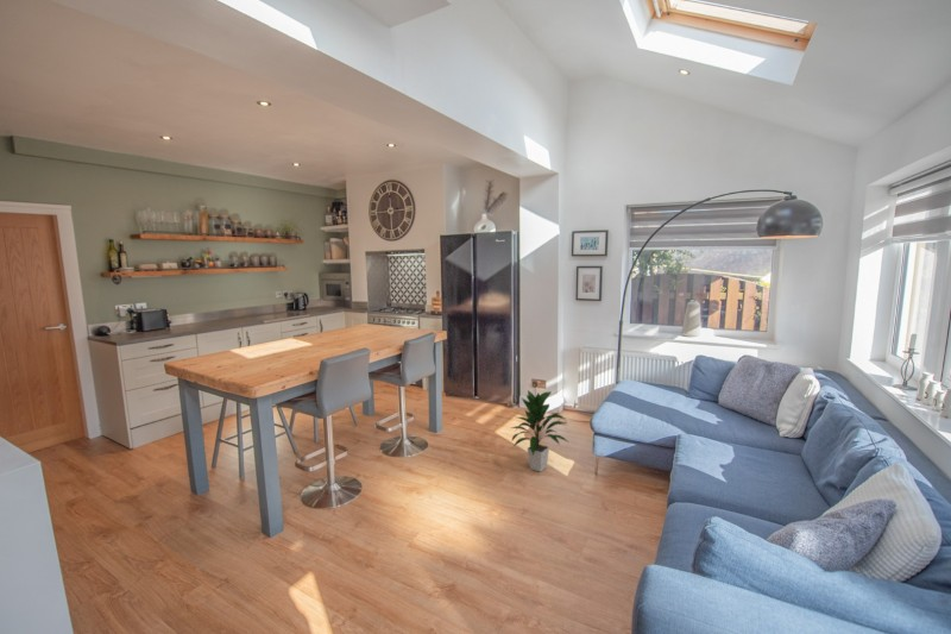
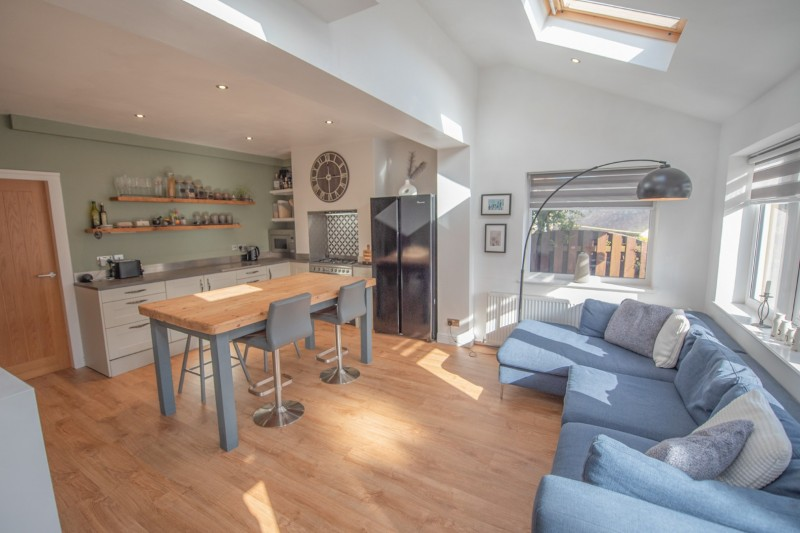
- indoor plant (536, 428)
